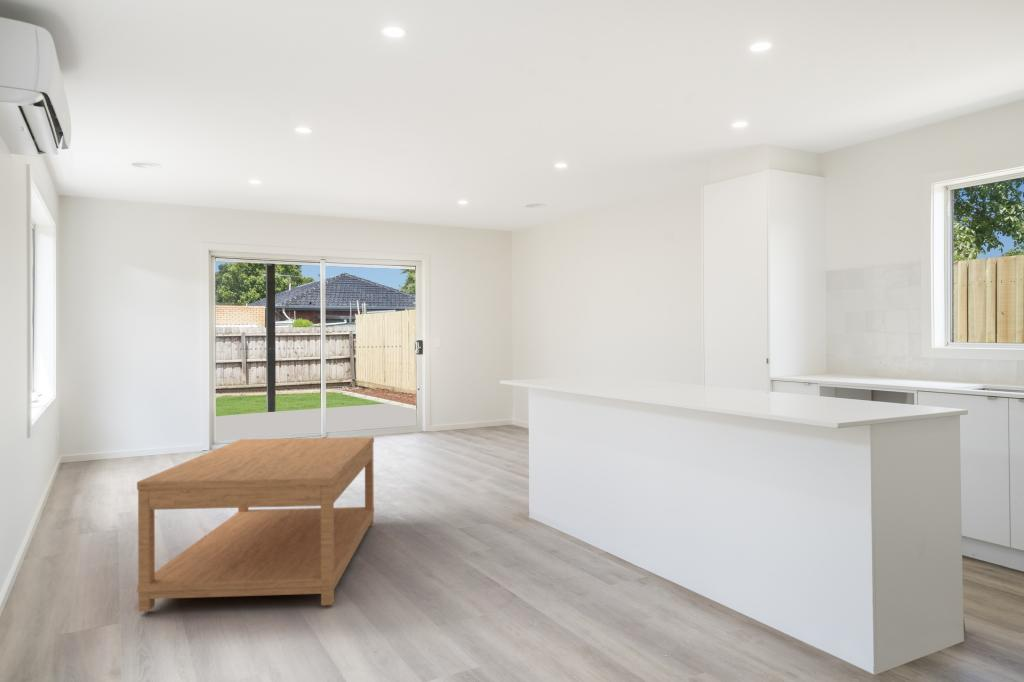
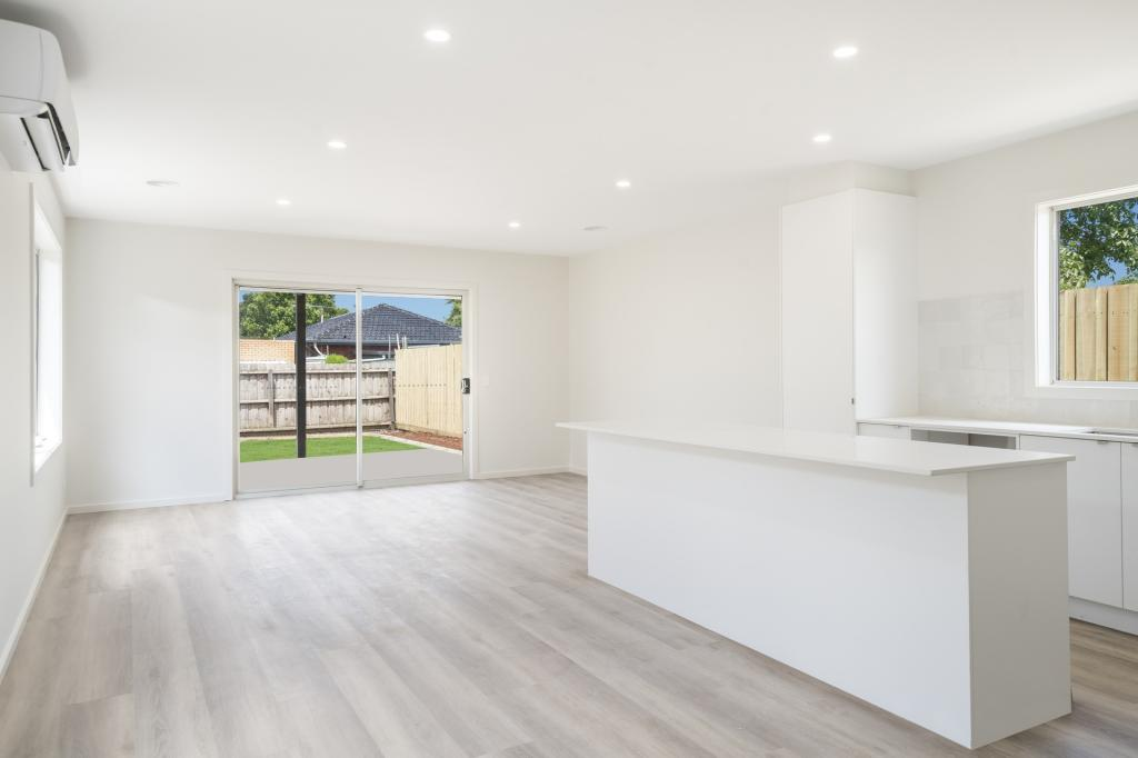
- coffee table (278, 506)
